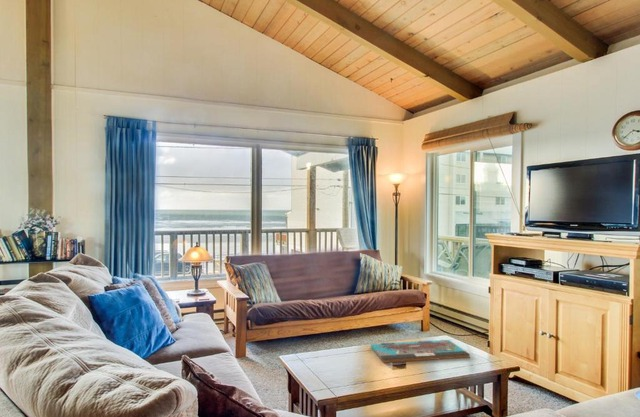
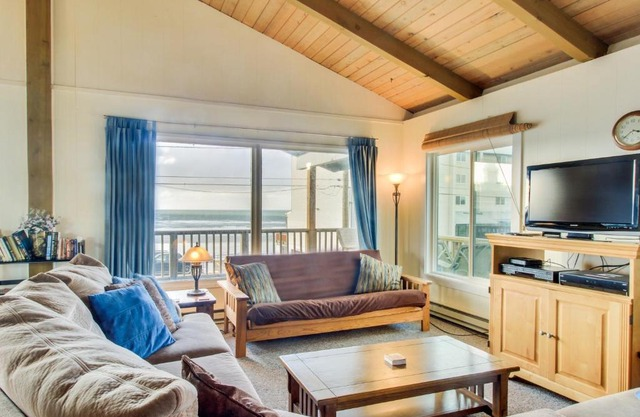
- board game (418, 349)
